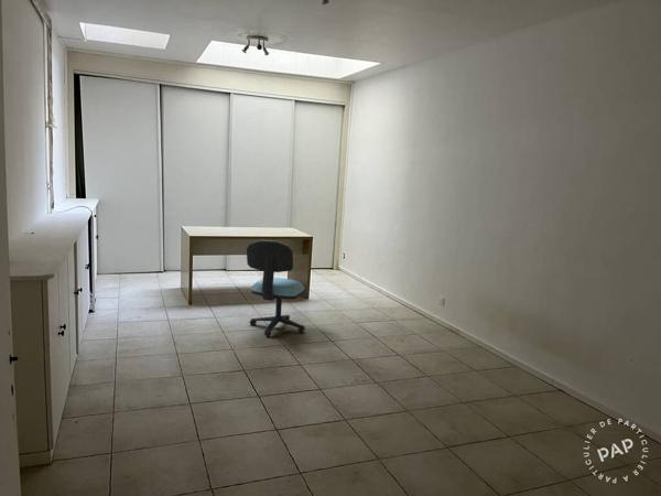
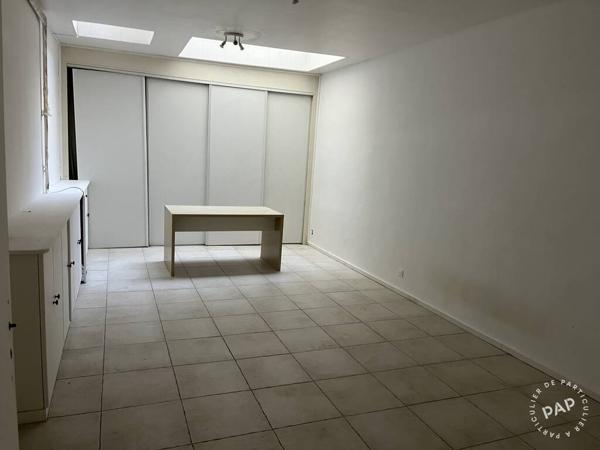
- office chair (278, 283)
